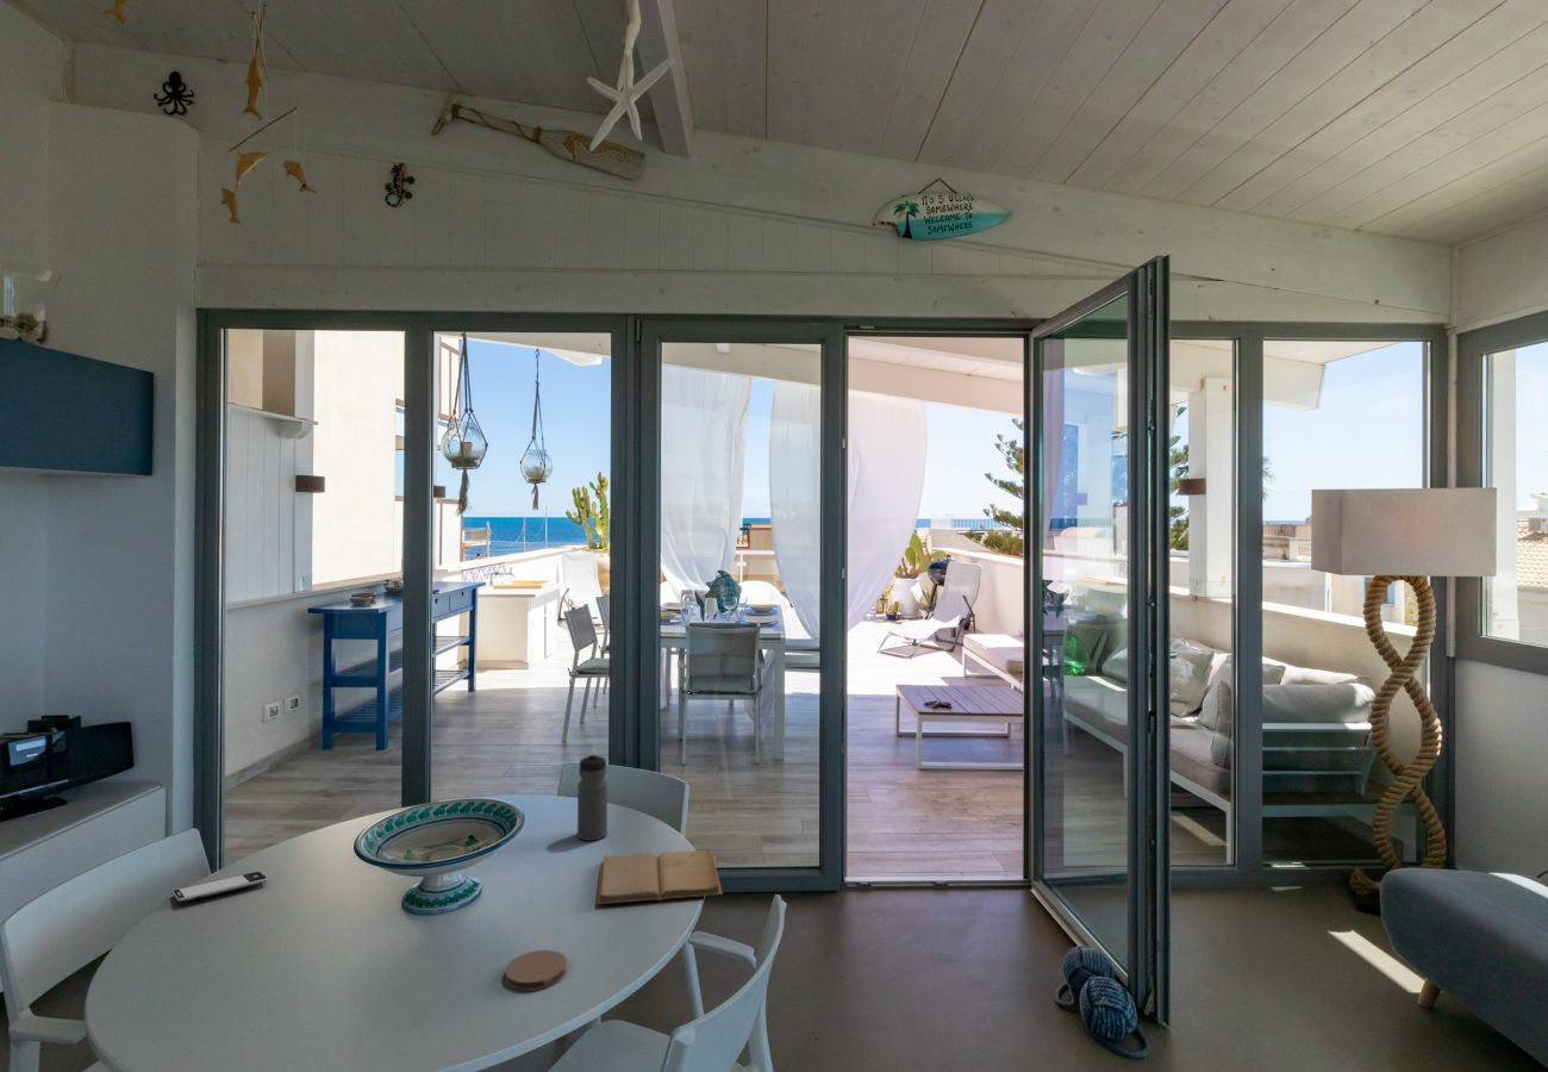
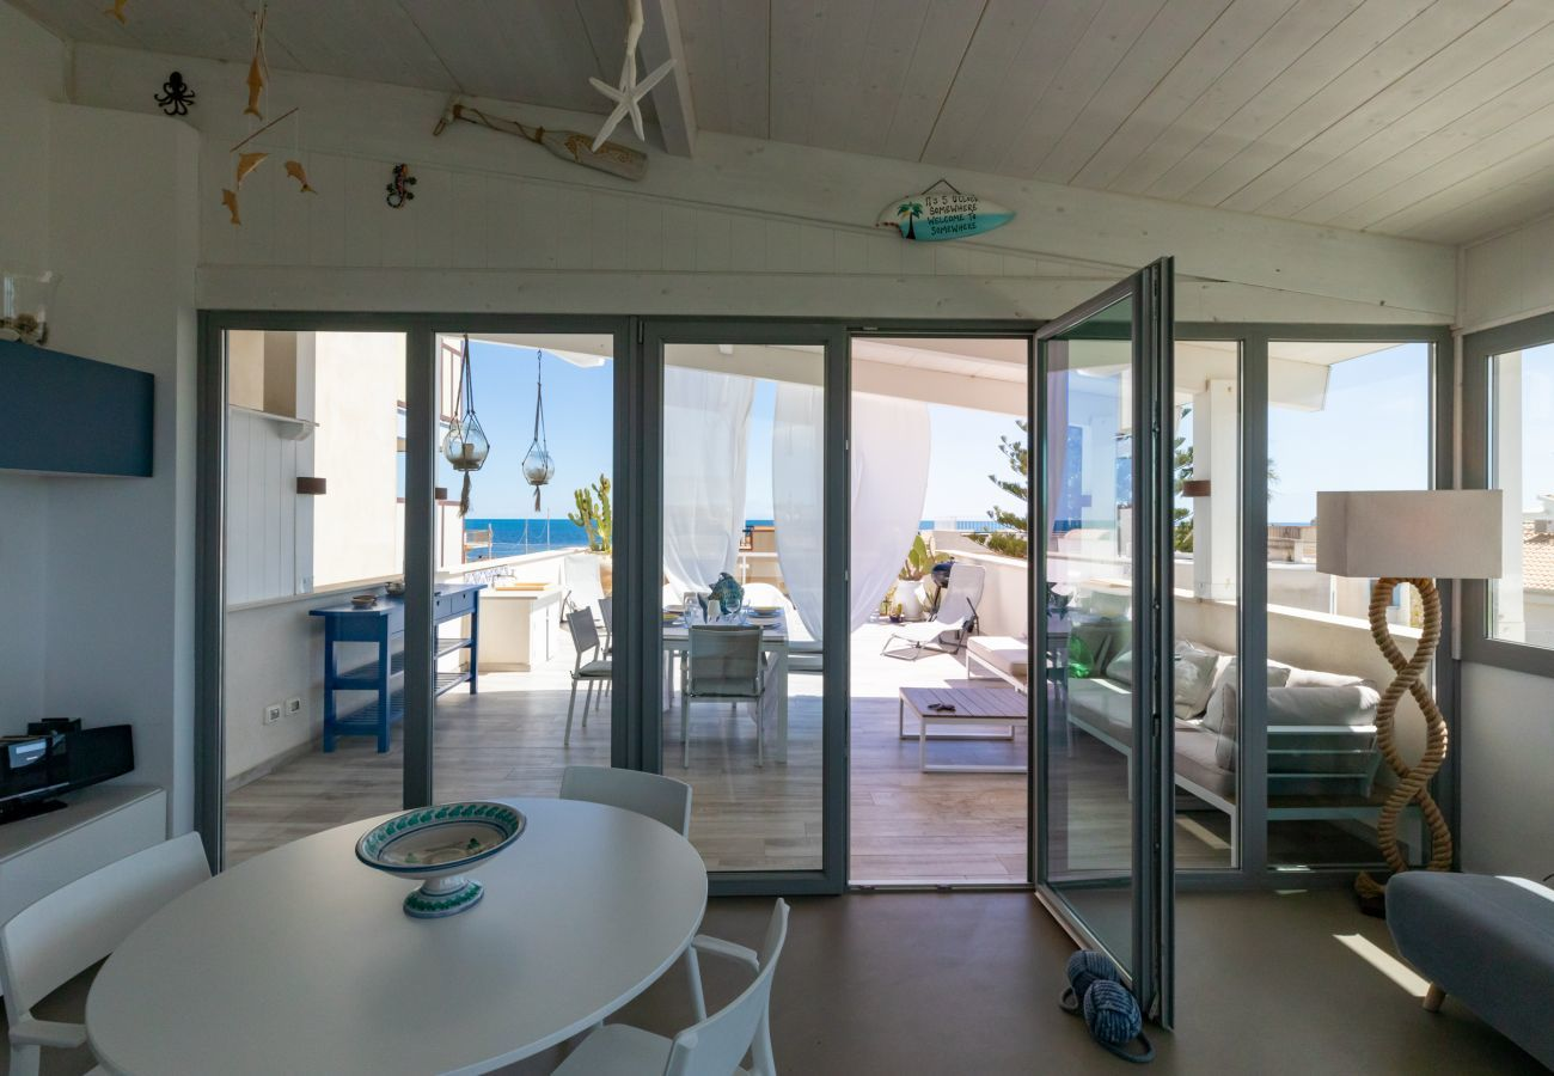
- coaster (536, 970)
- water bottle (592, 793)
- smartphone (220, 885)
- book (658, 874)
